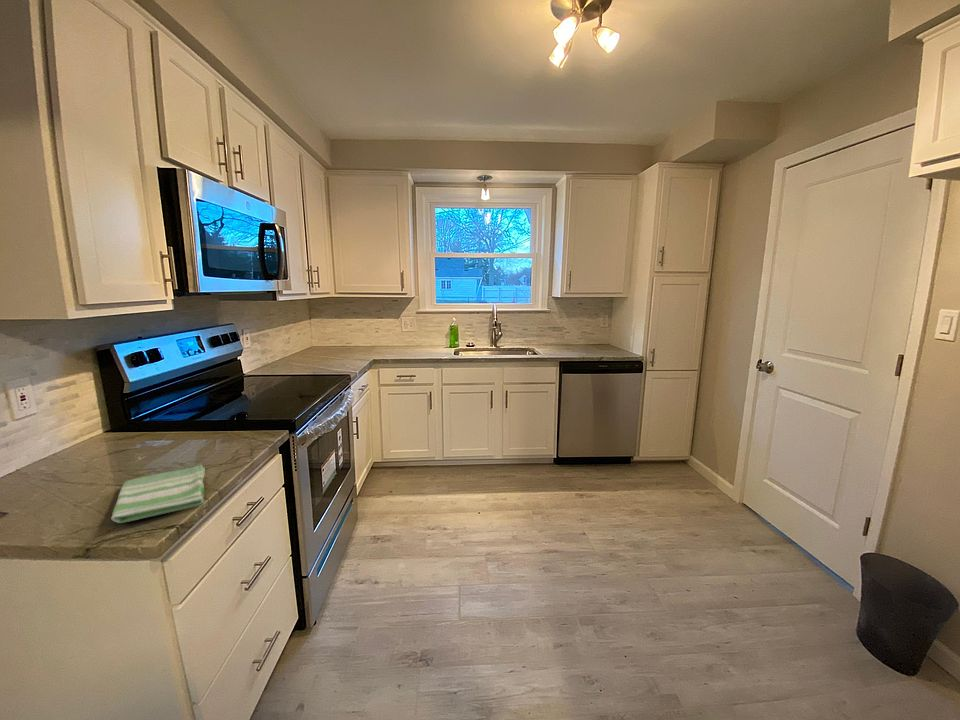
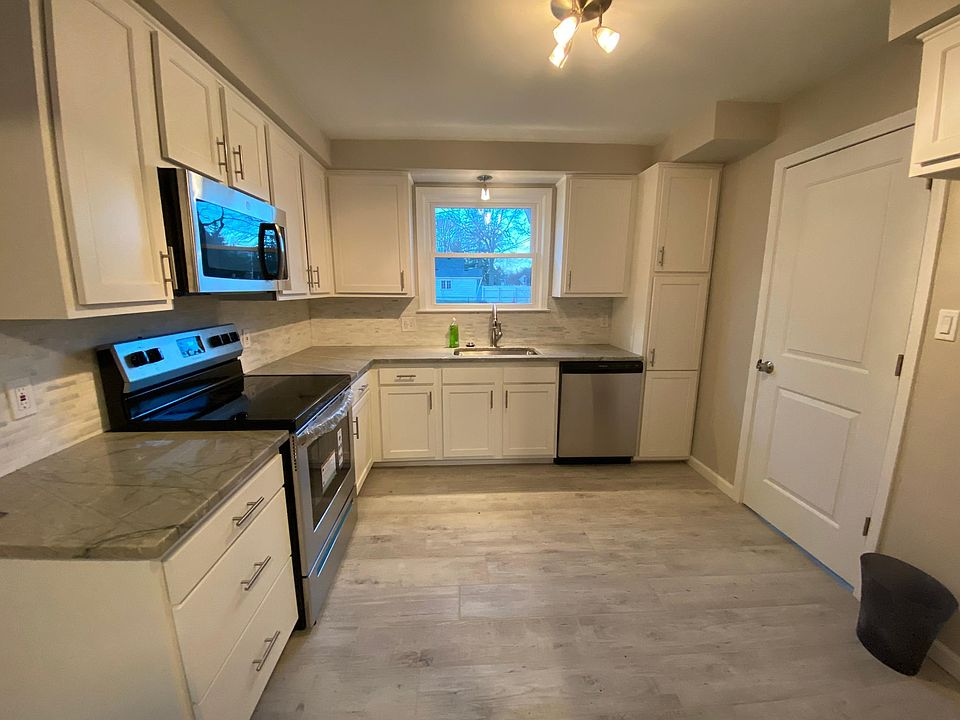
- dish towel (162, 490)
